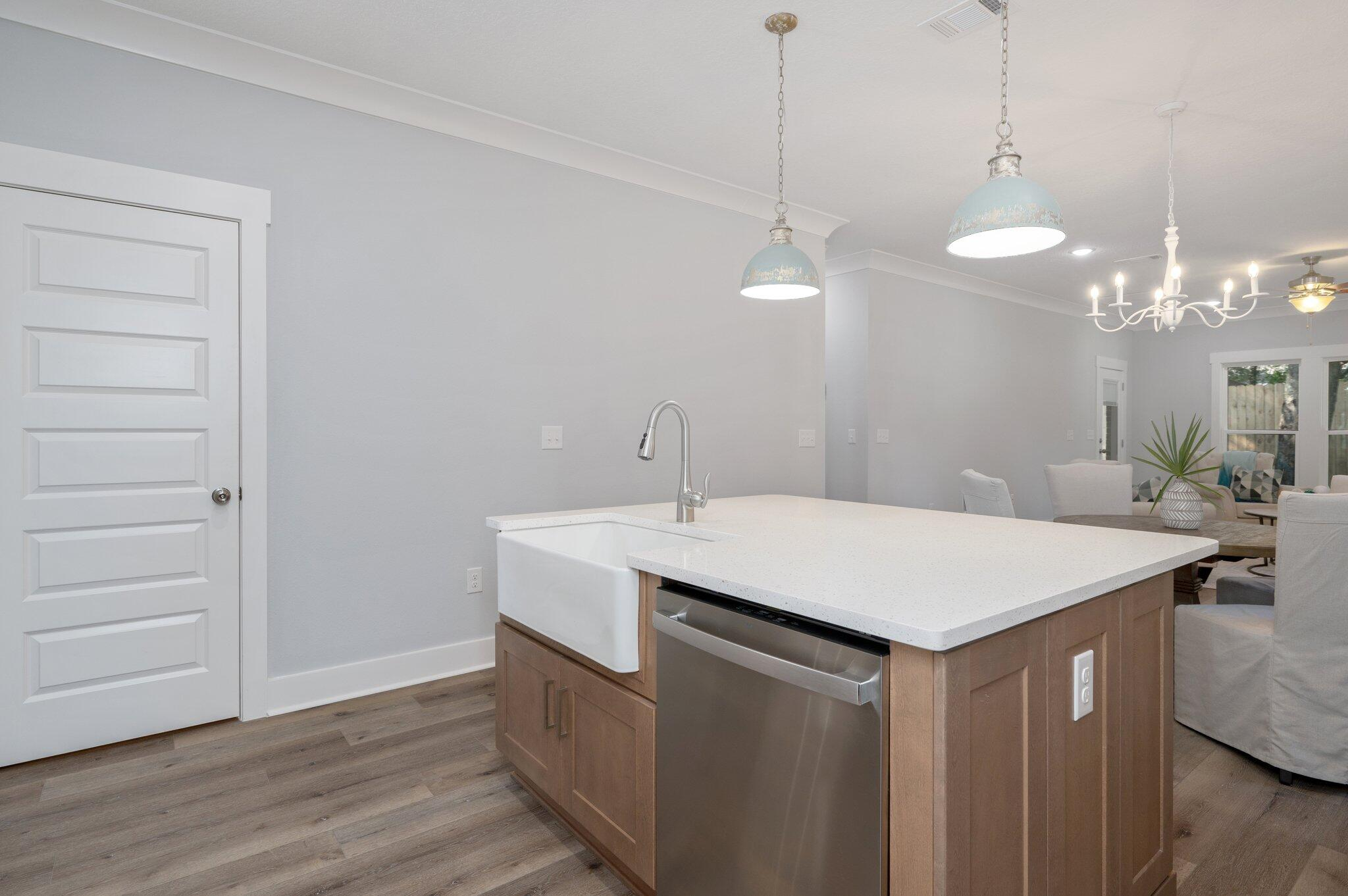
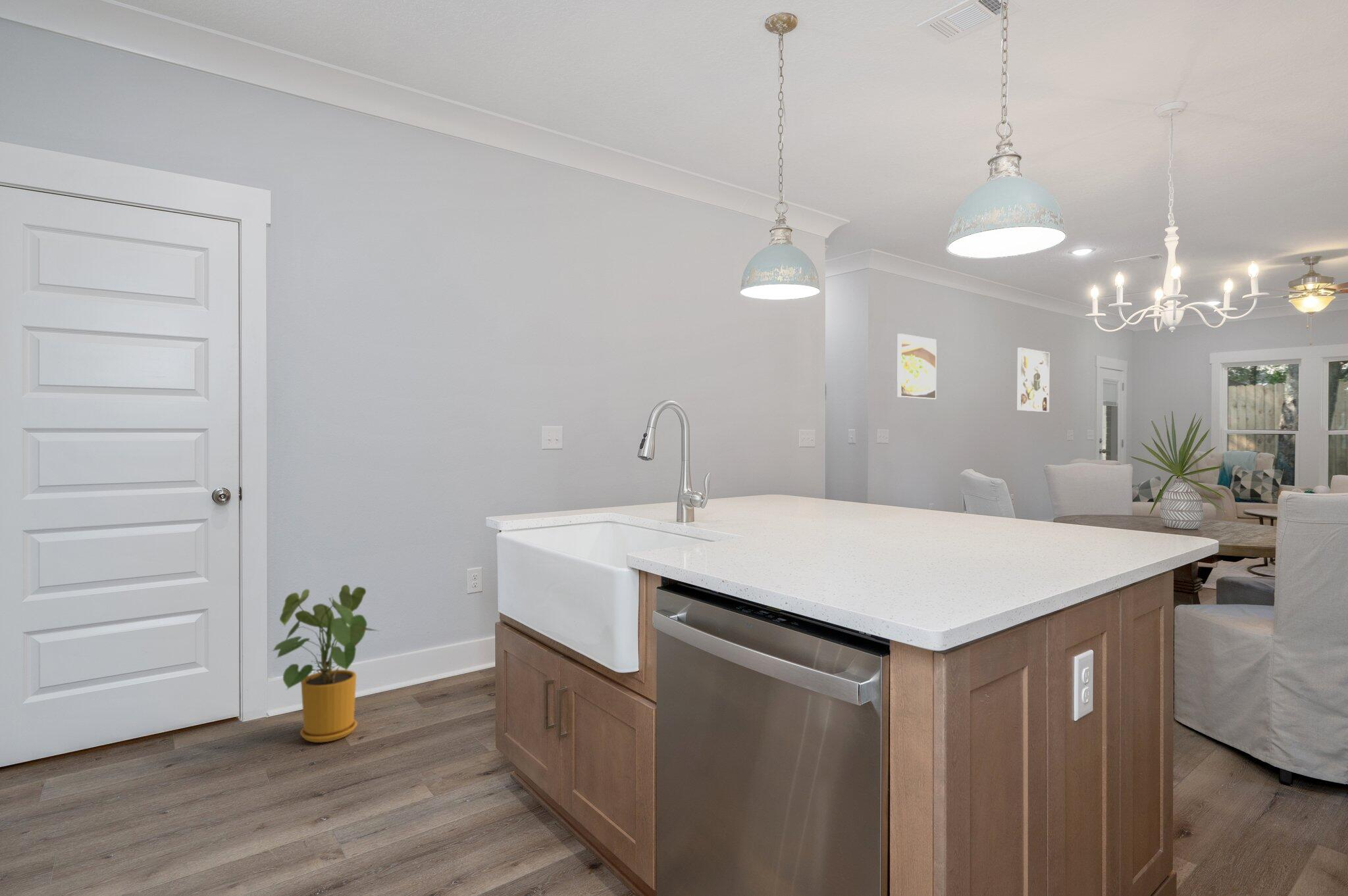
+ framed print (1033, 380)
+ house plant (323, 663)
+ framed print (917, 367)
